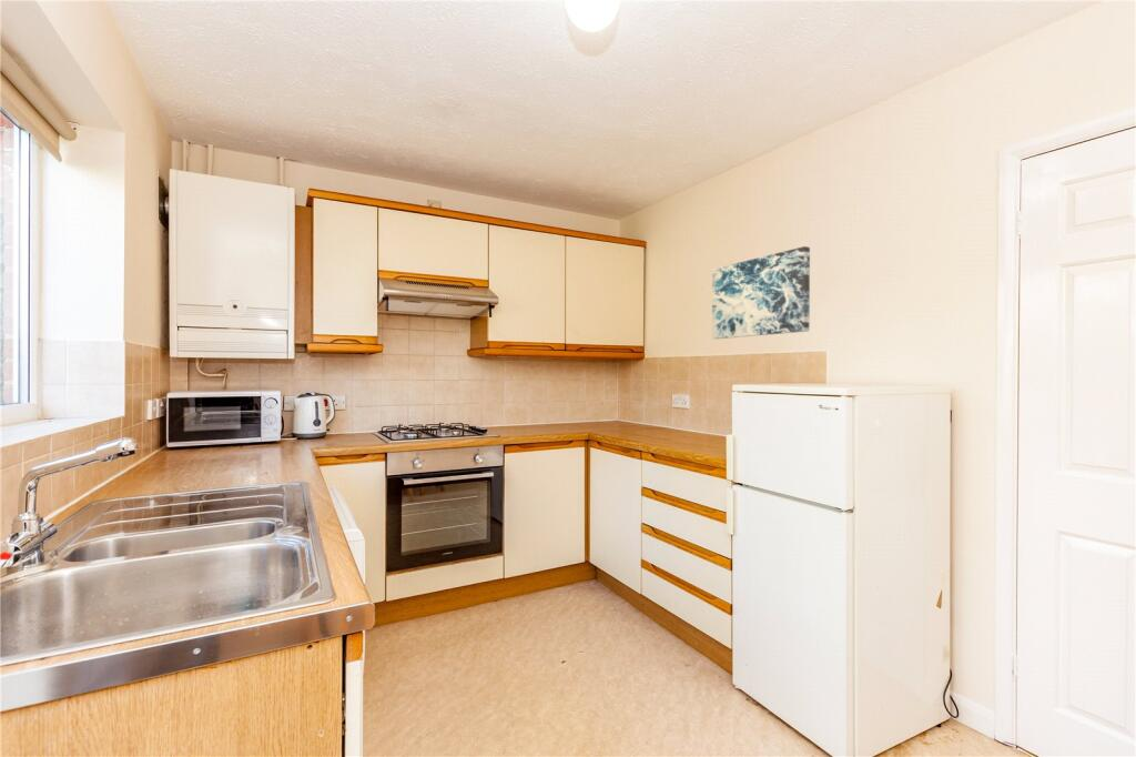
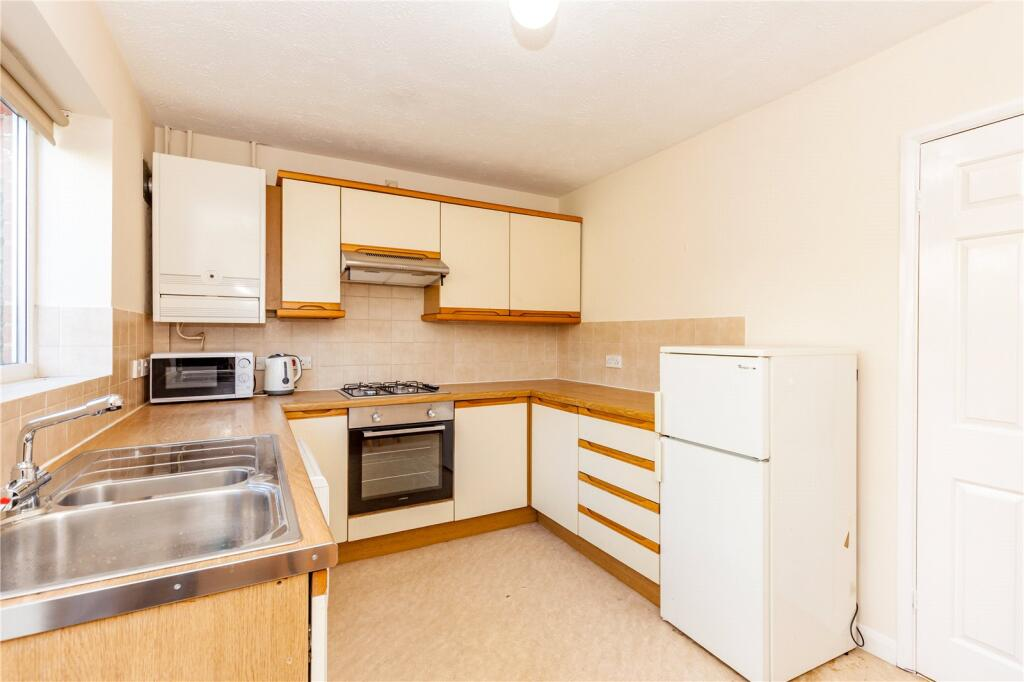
- wall art (757, 296)
